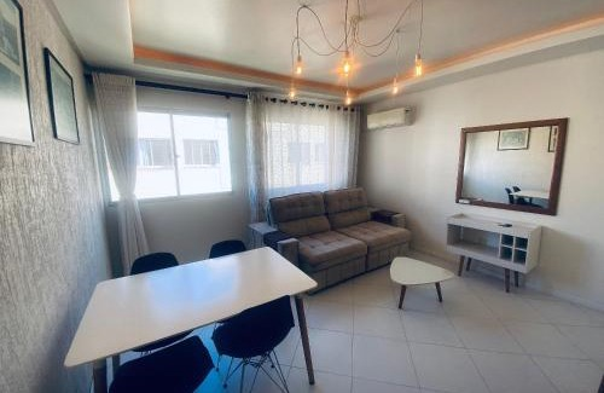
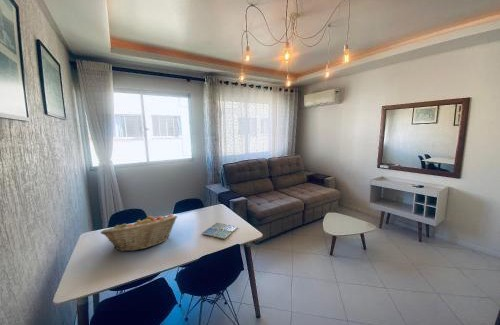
+ fruit basket (142, 228)
+ drink coaster (220, 229)
